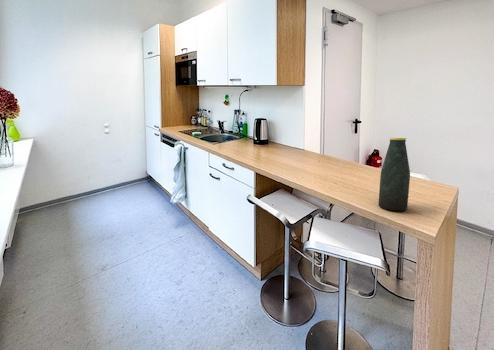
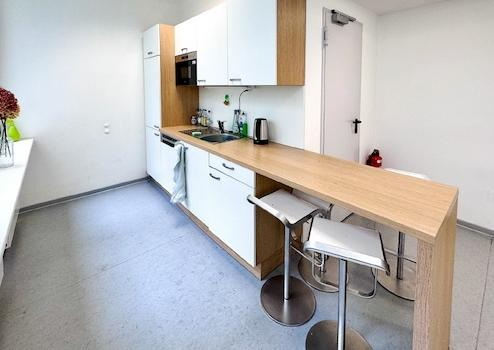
- bottle (395, 173)
